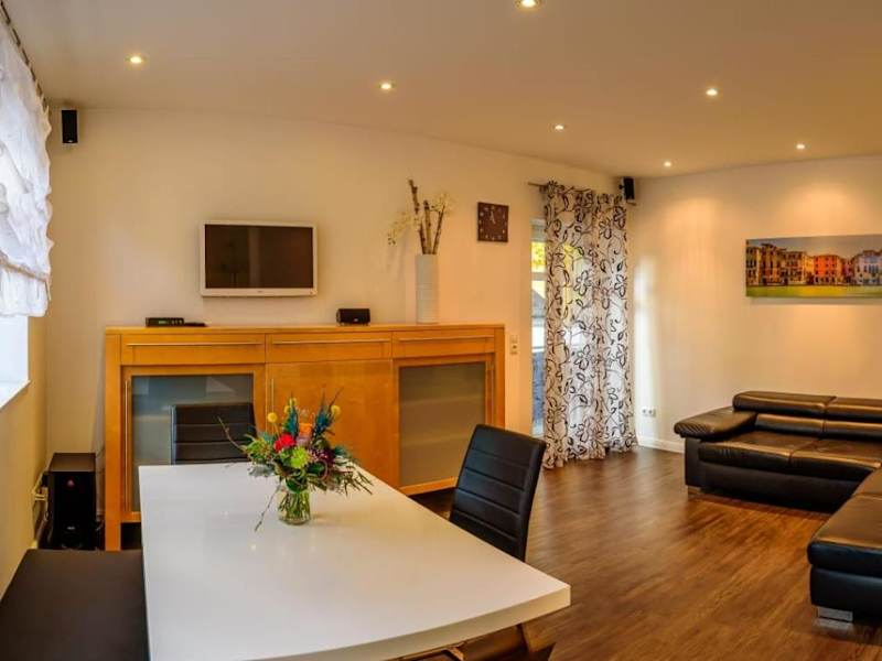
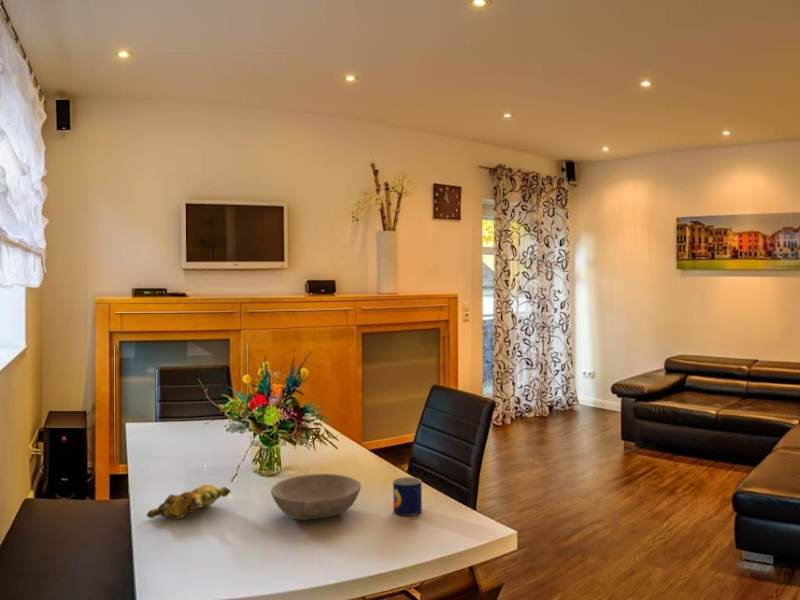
+ bowl (316, 499)
+ mug (410, 497)
+ banana bunch (190, 503)
